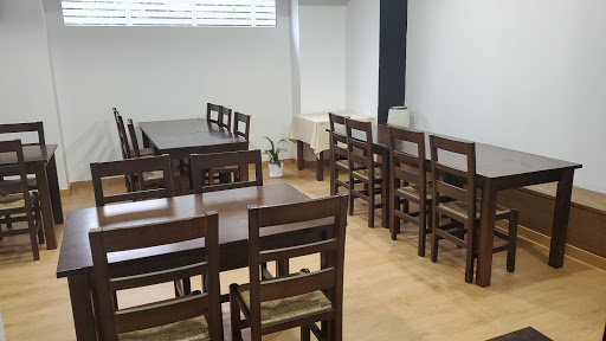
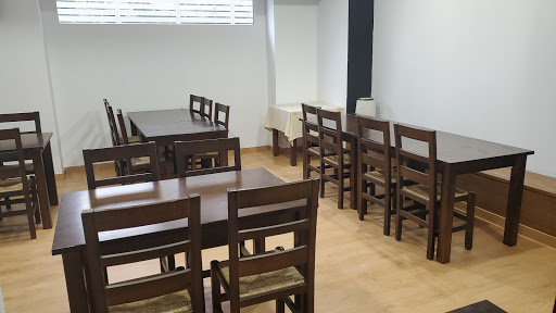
- house plant (273, 156)
